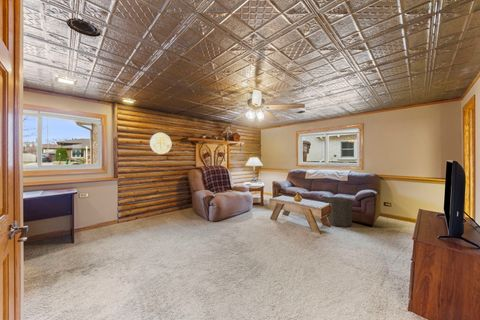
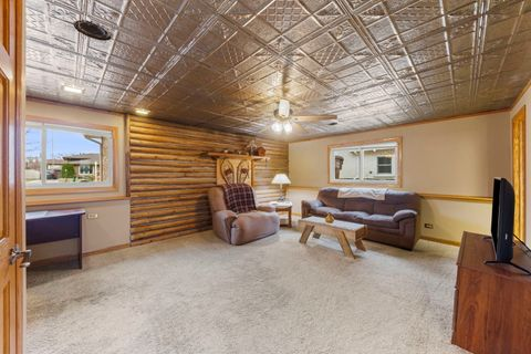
- wall decoration (161, 143)
- ottoman (338, 210)
